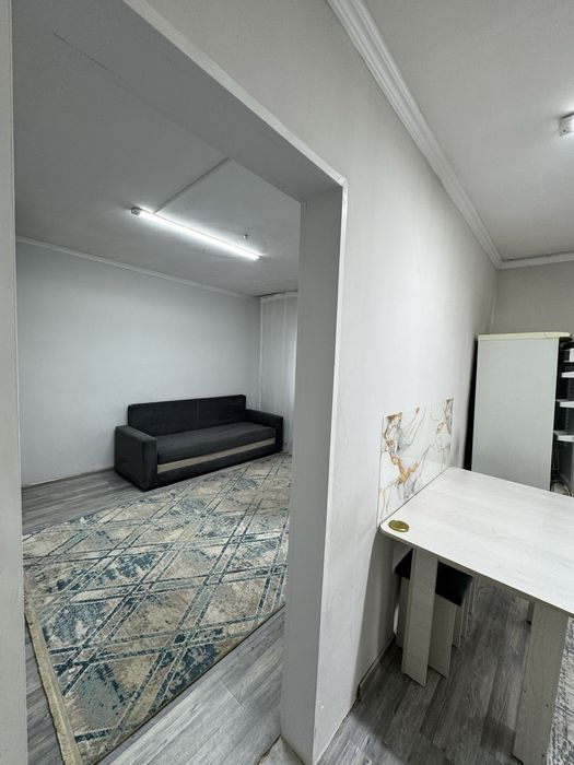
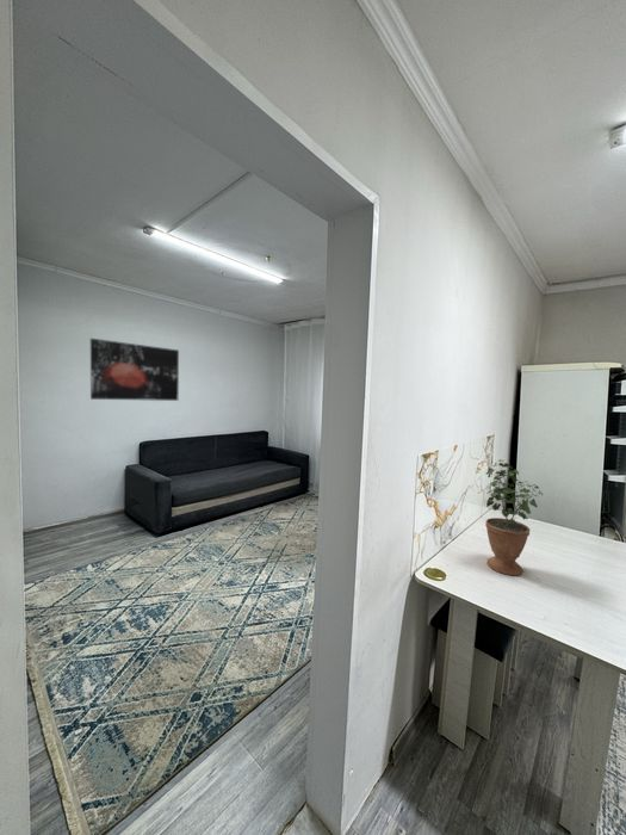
+ potted plant (508, 514)
+ wall art (138, 372)
